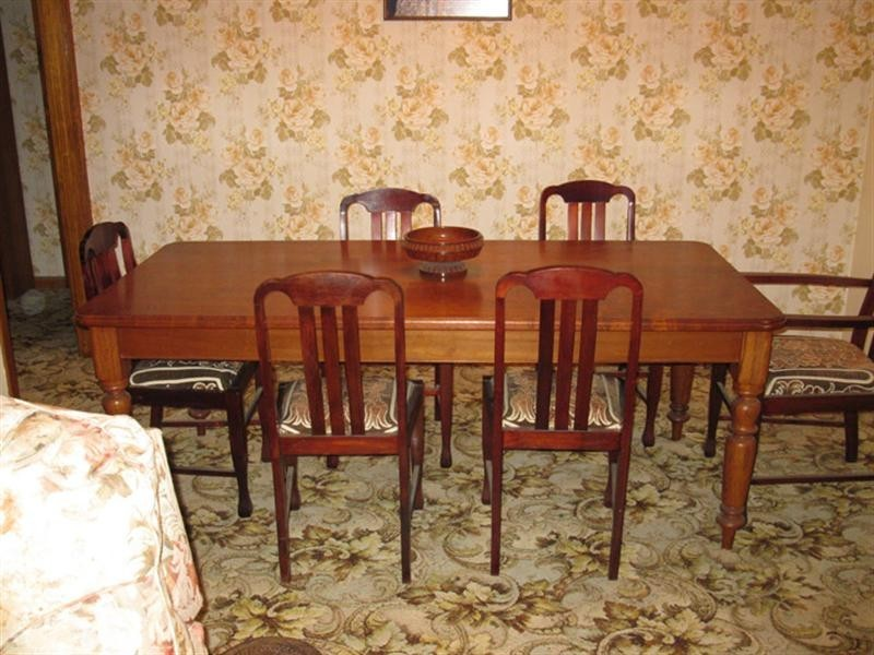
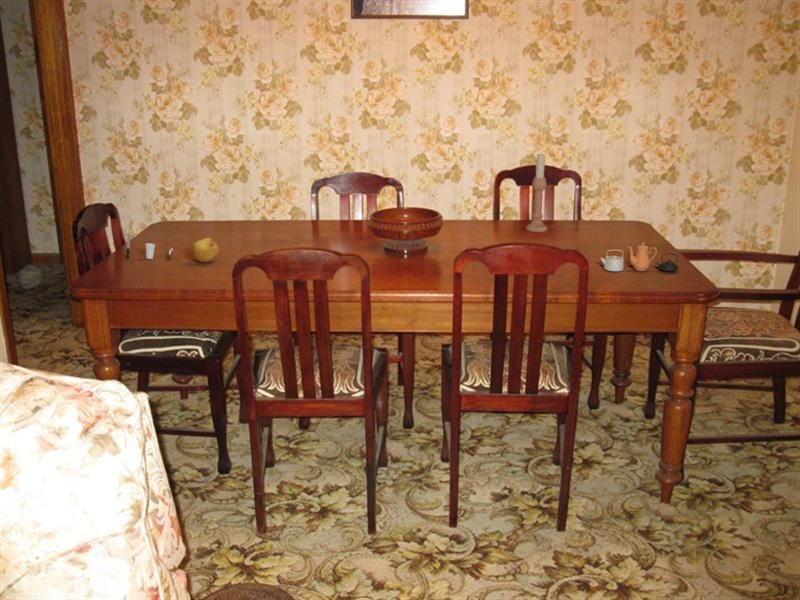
+ teapot (639, 255)
+ fruit (205, 250)
+ cup (148, 246)
+ candlestick (538, 192)
